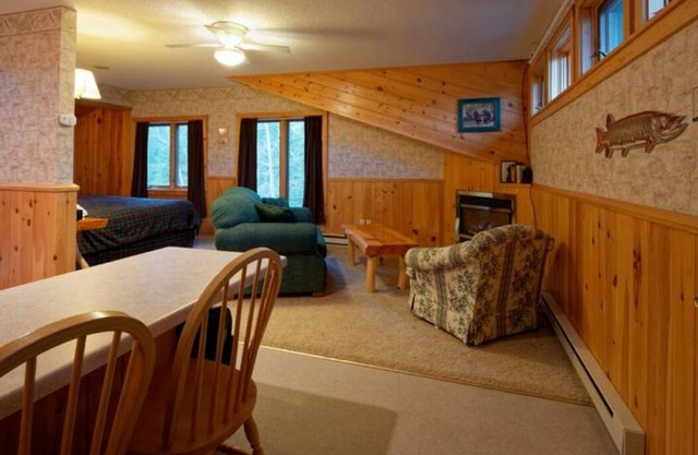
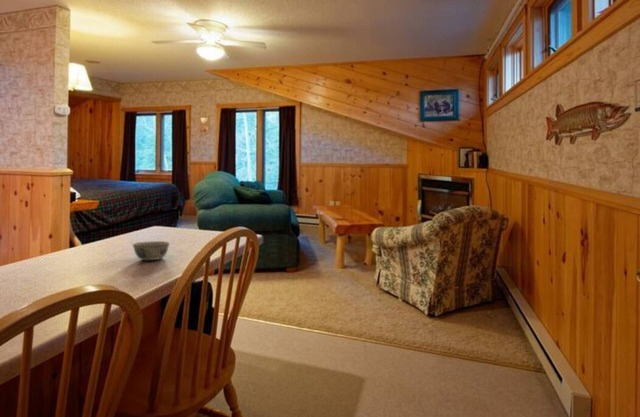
+ bowl (151, 251)
